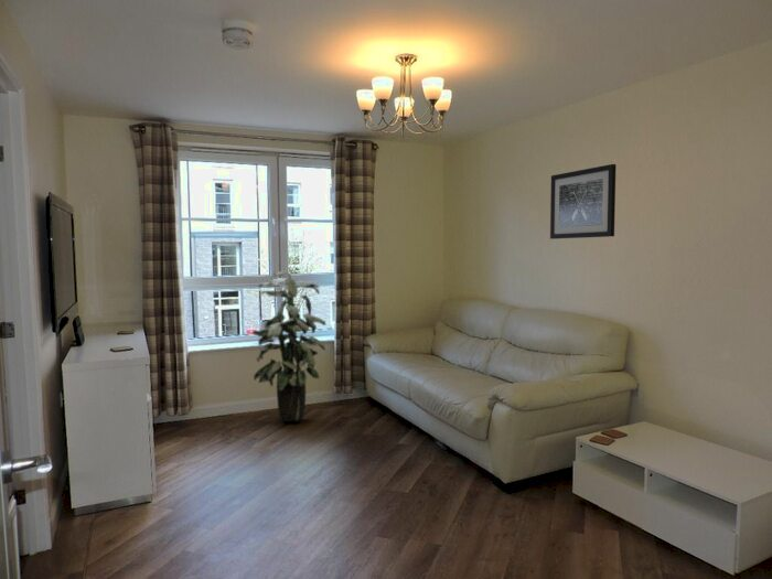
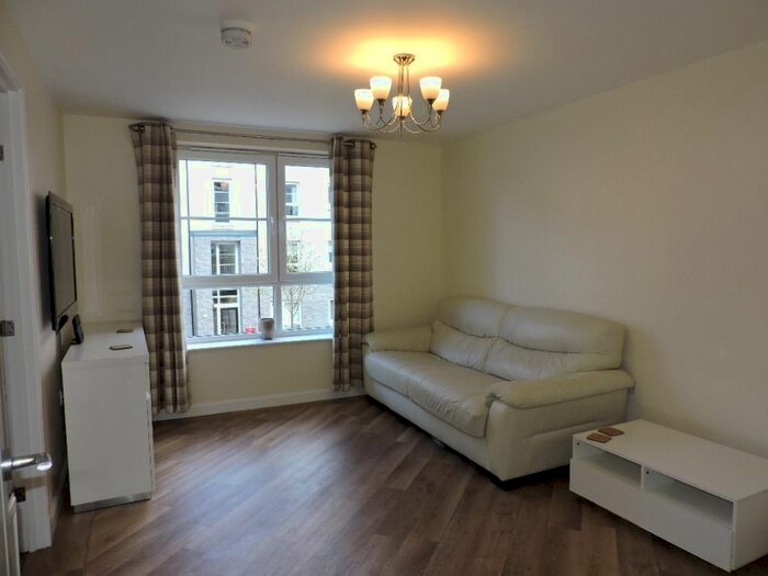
- wall art (580, 204)
- indoor plant (287, 345)
